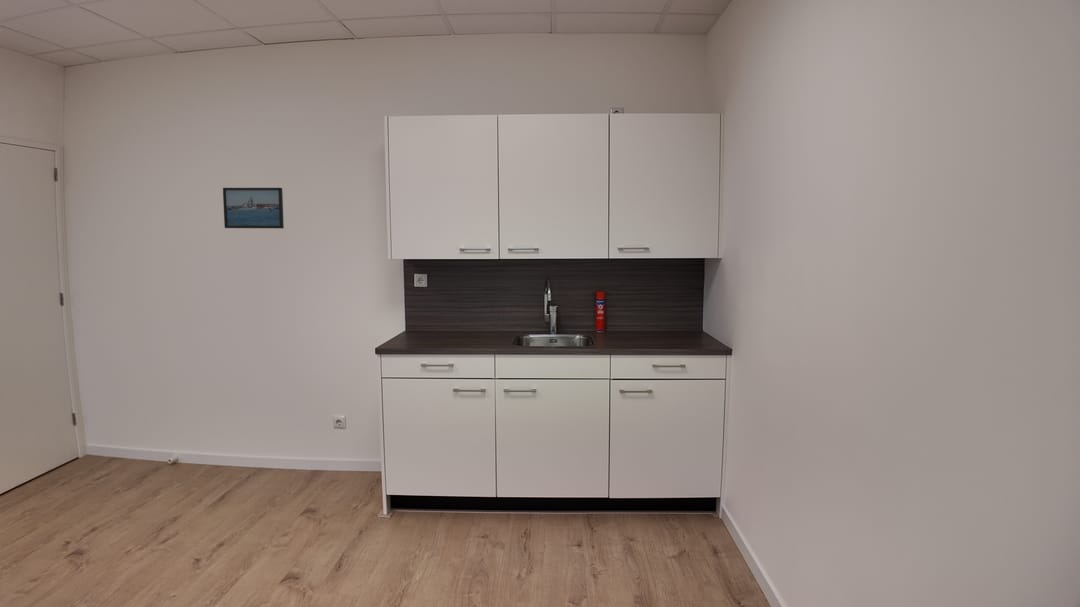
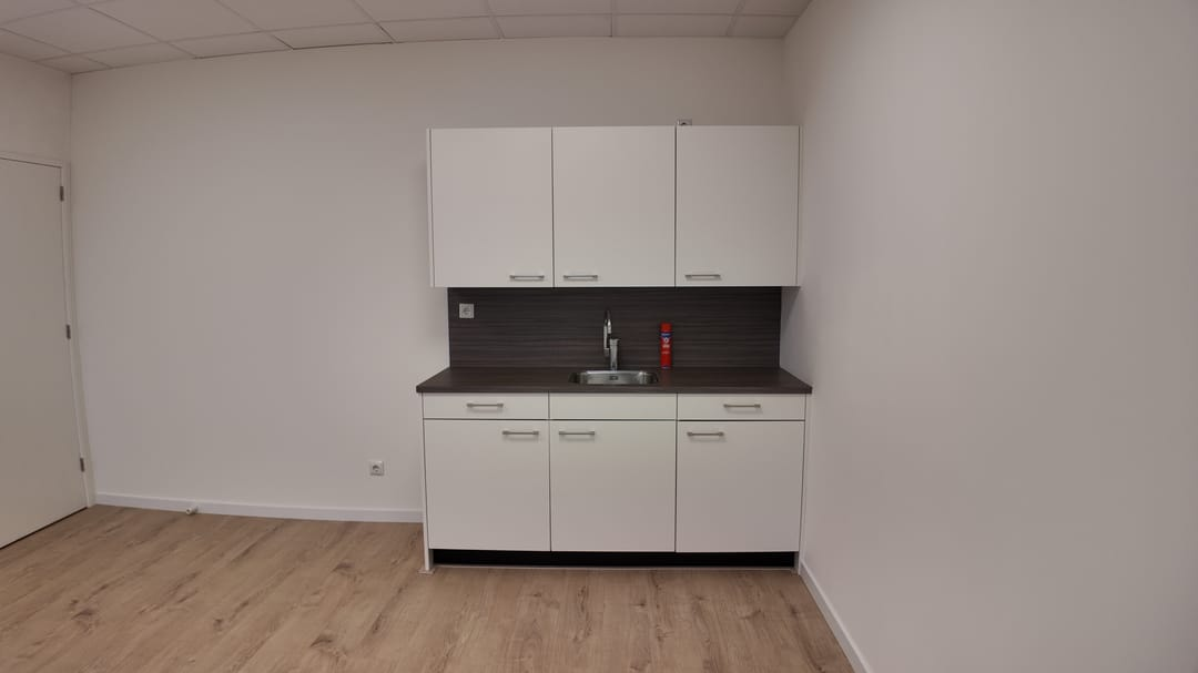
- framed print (253, 208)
